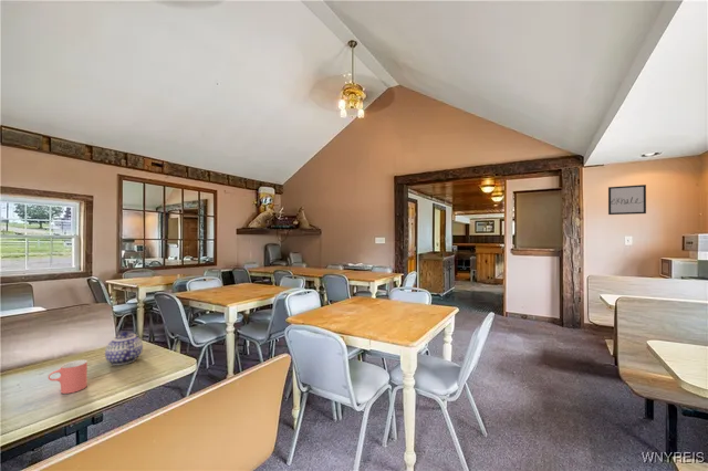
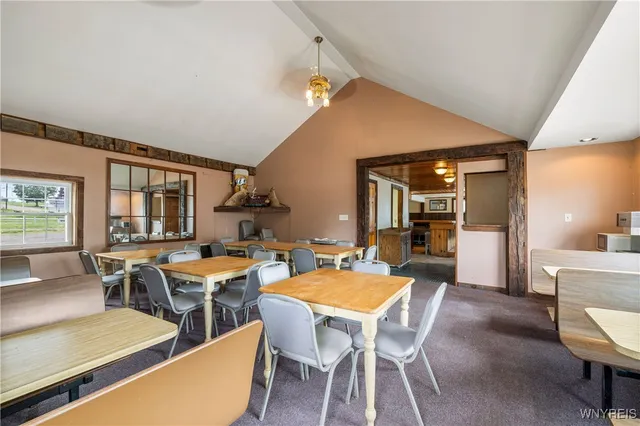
- teapot (124, 346)
- wall art (626, 199)
- cup (67, 377)
